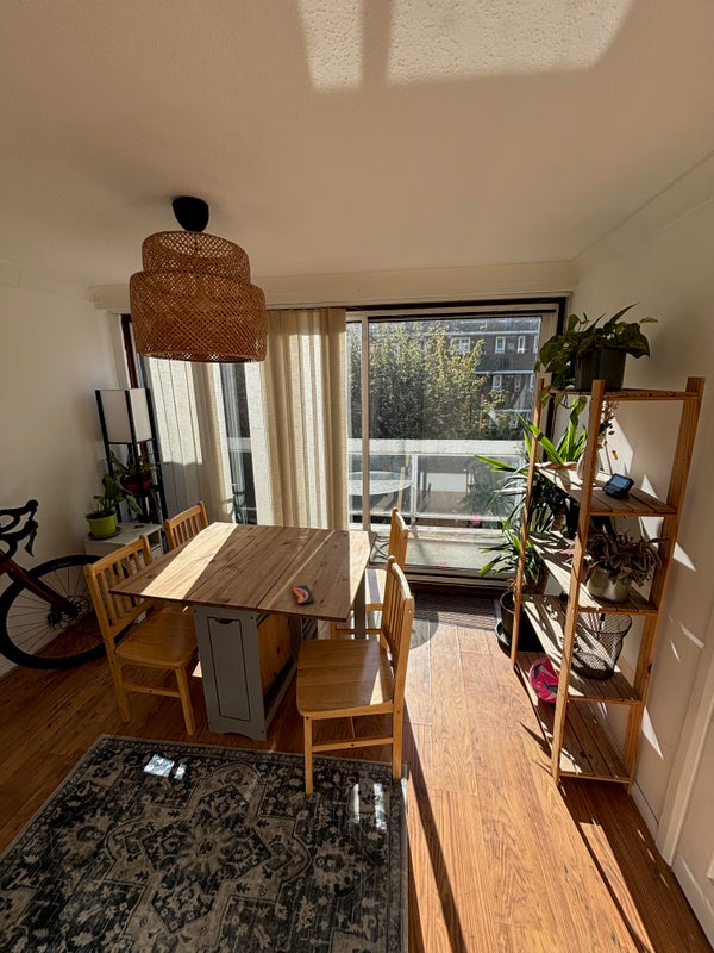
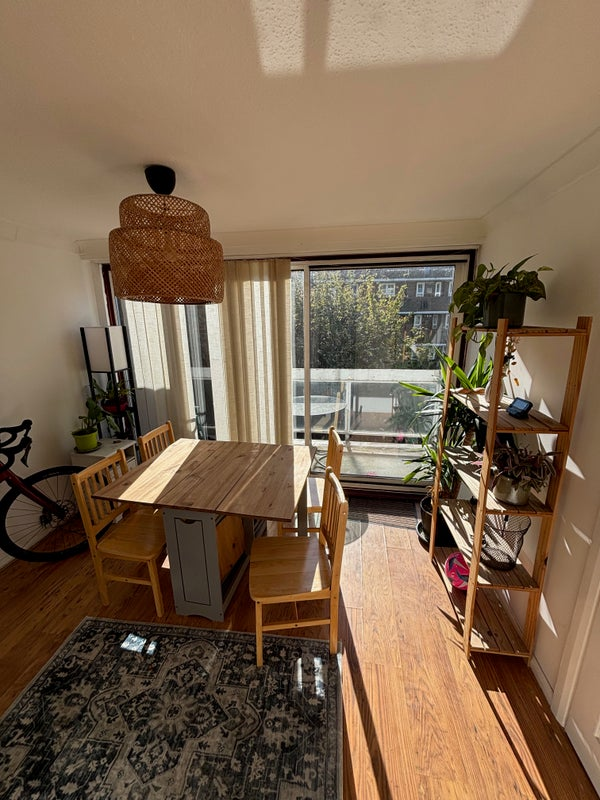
- smartphone (302, 593)
